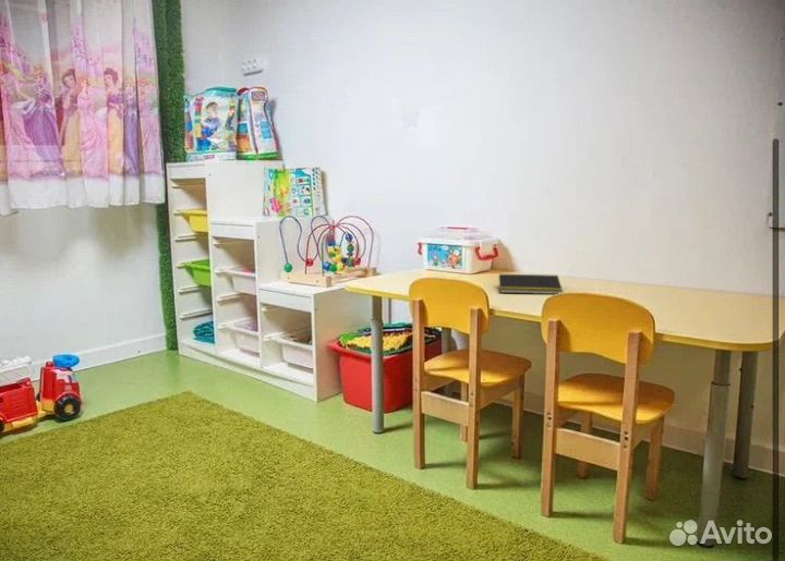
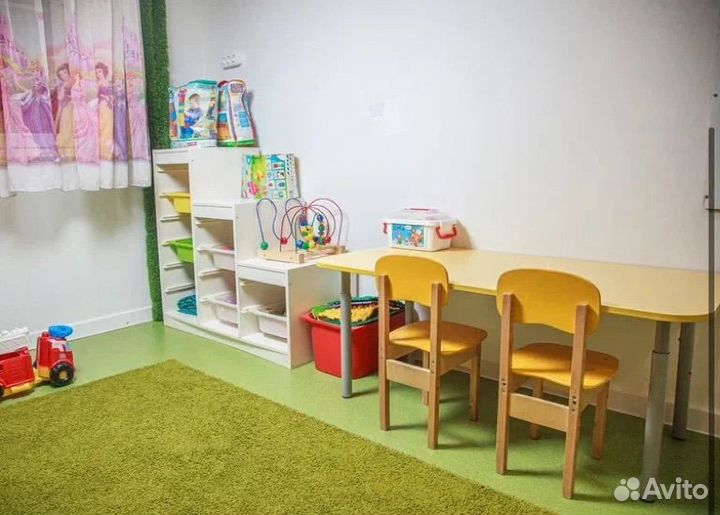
- notepad (529, 283)
